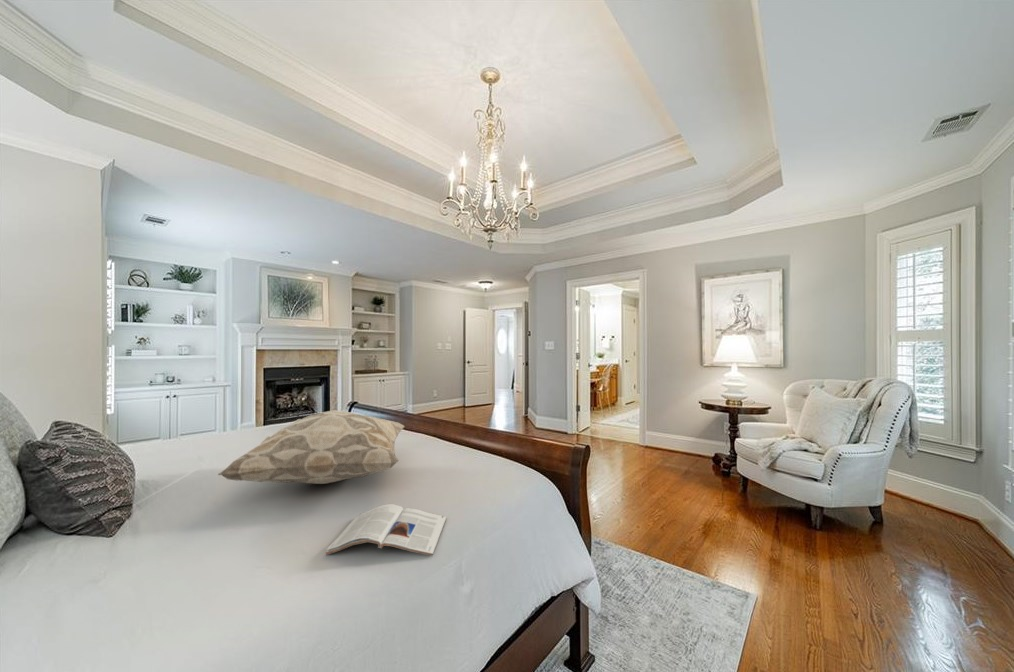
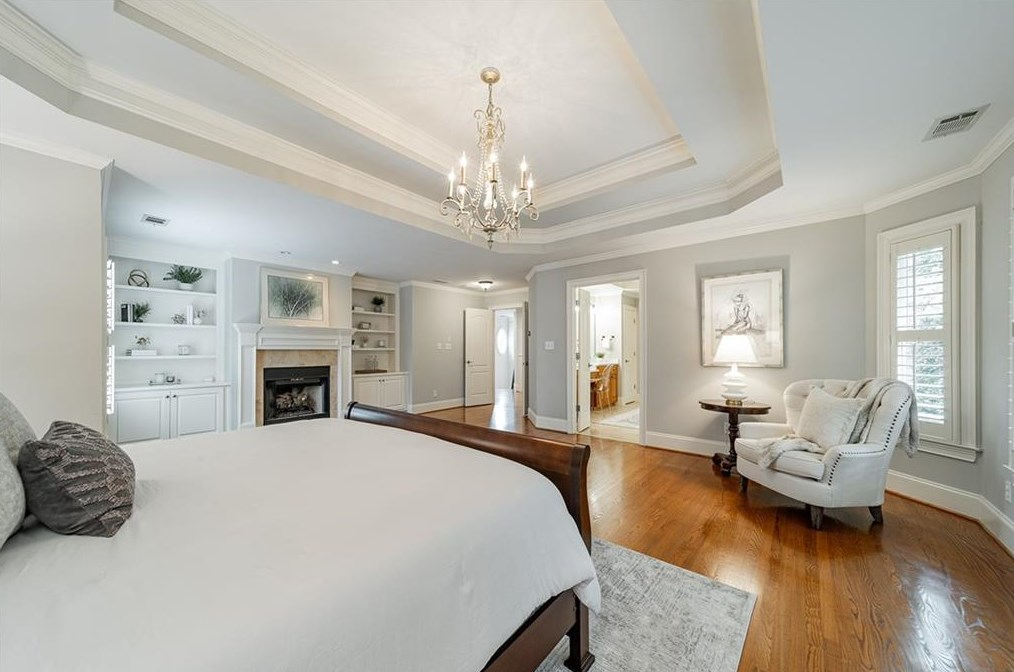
- magazine (391, 527)
- decorative pillow (330, 445)
